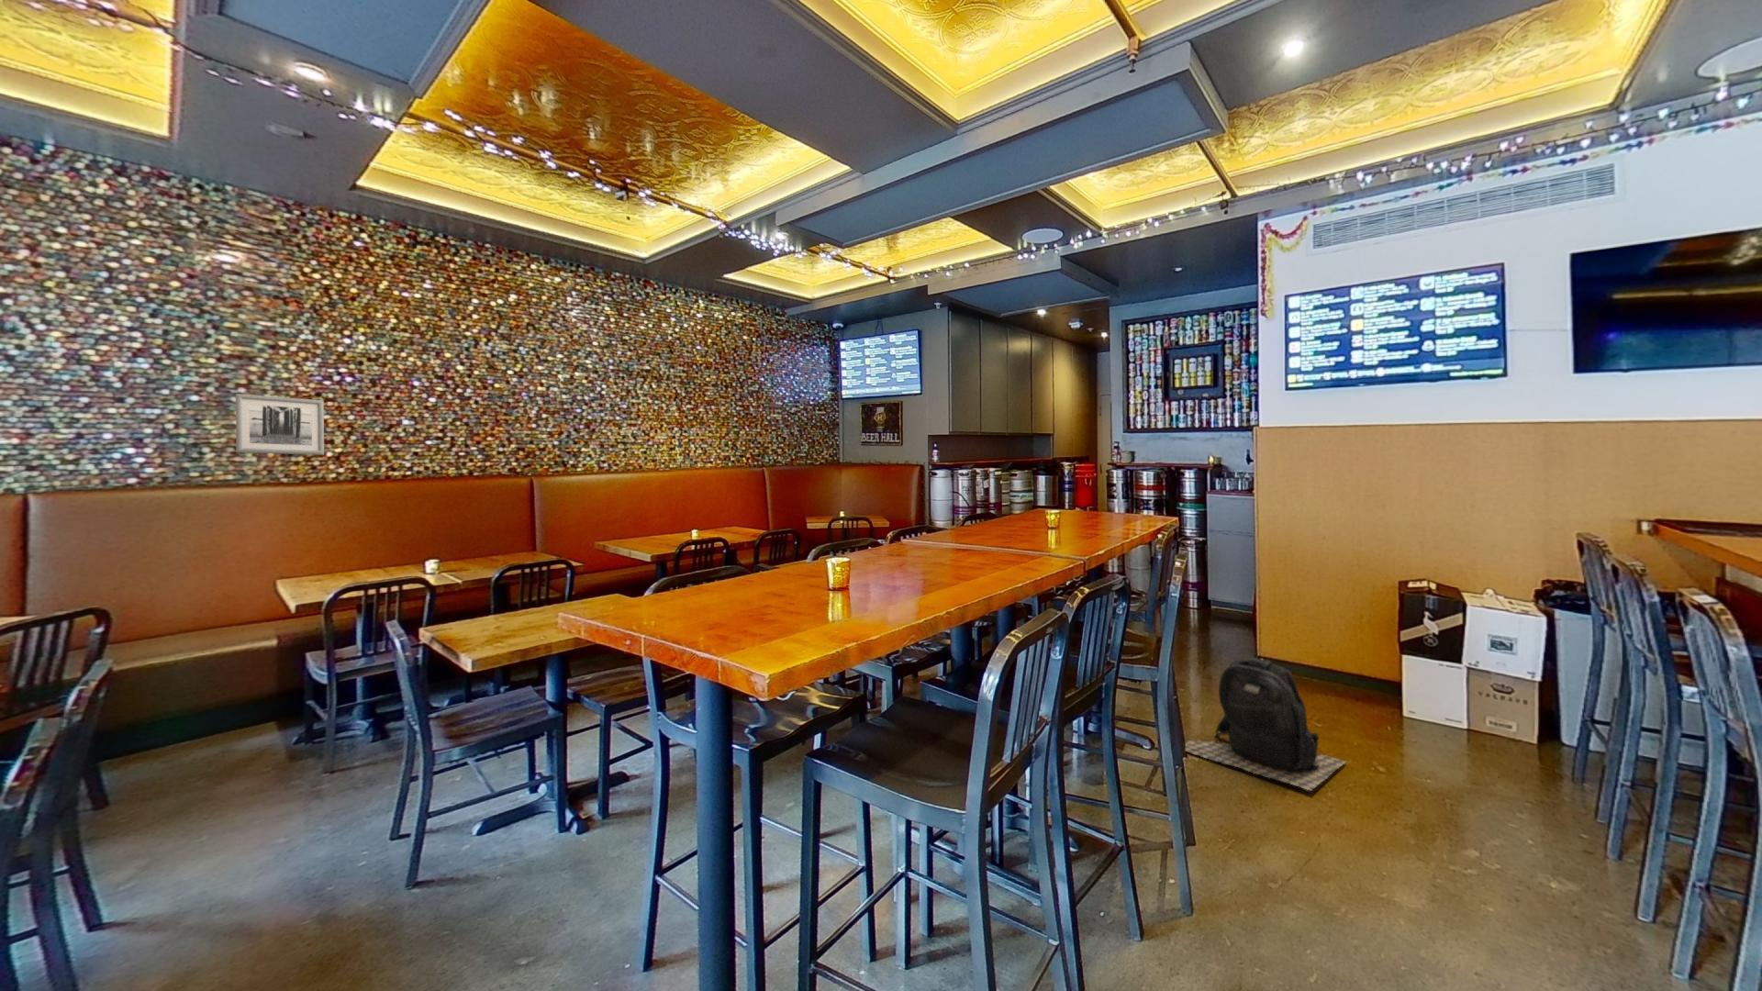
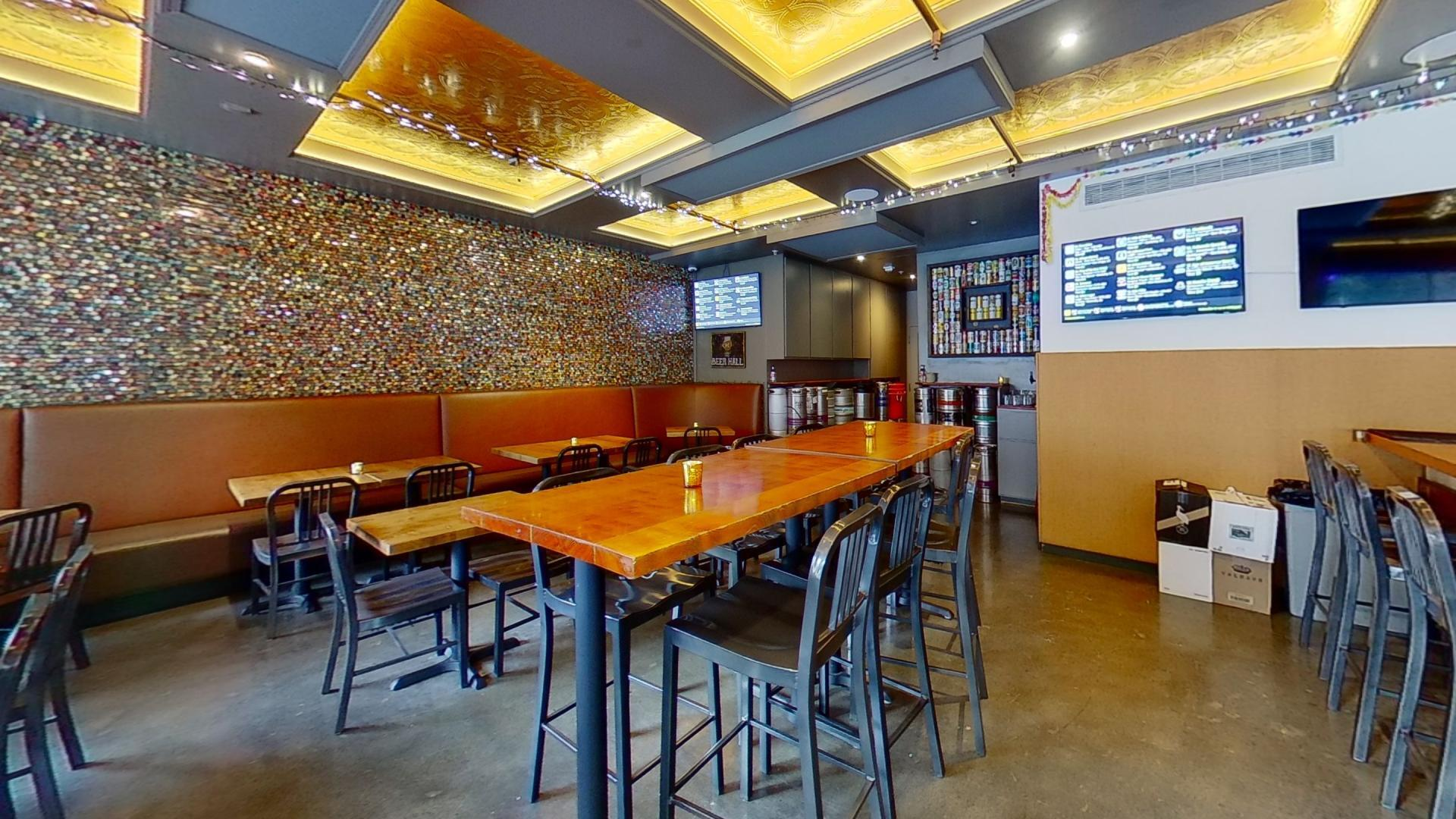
- wall art (281, 425)
- backpack (1256, 704)
